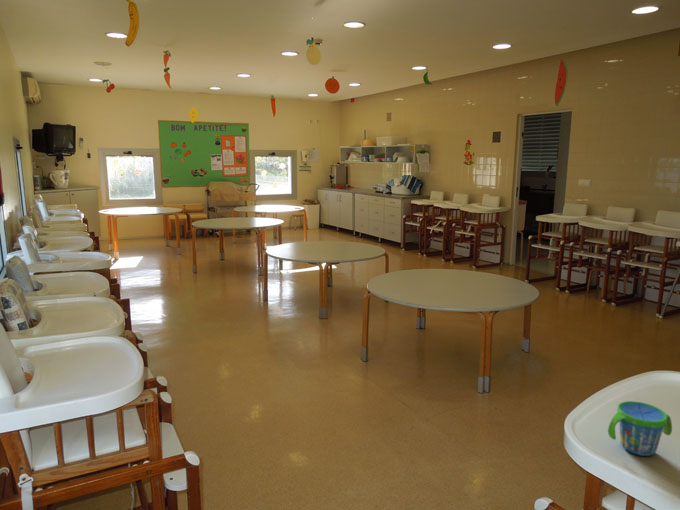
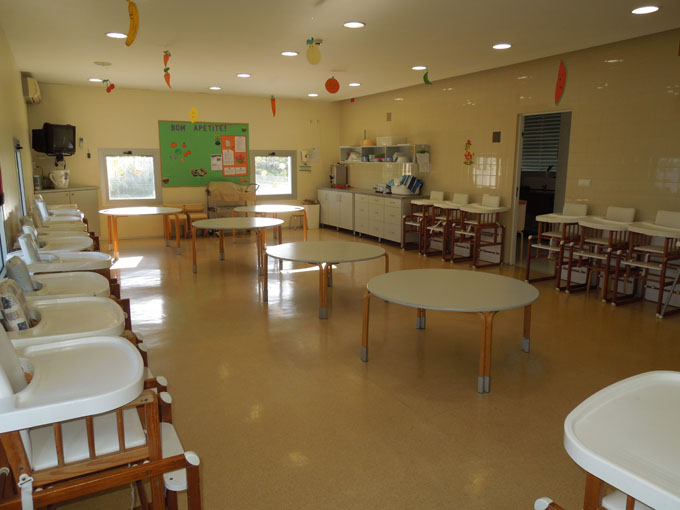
- snack cup (639, 429)
